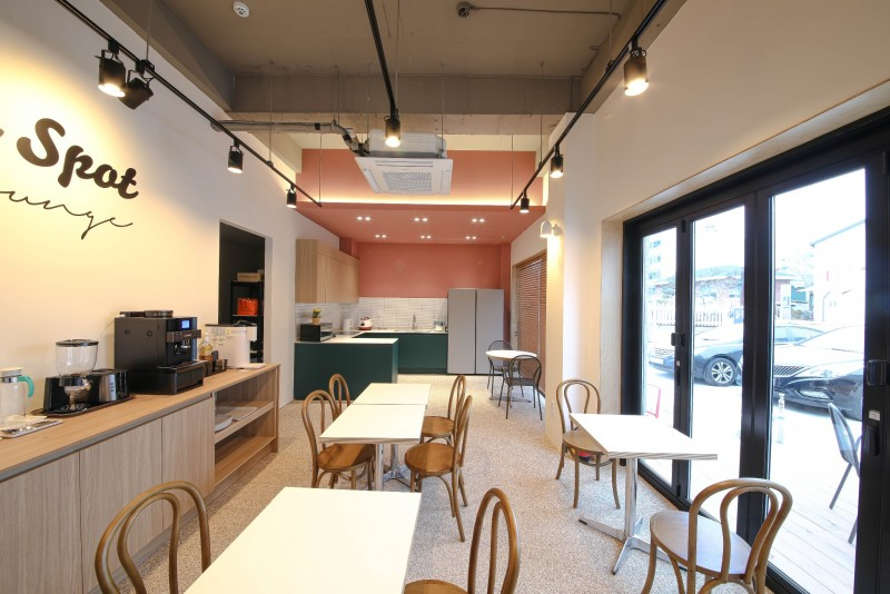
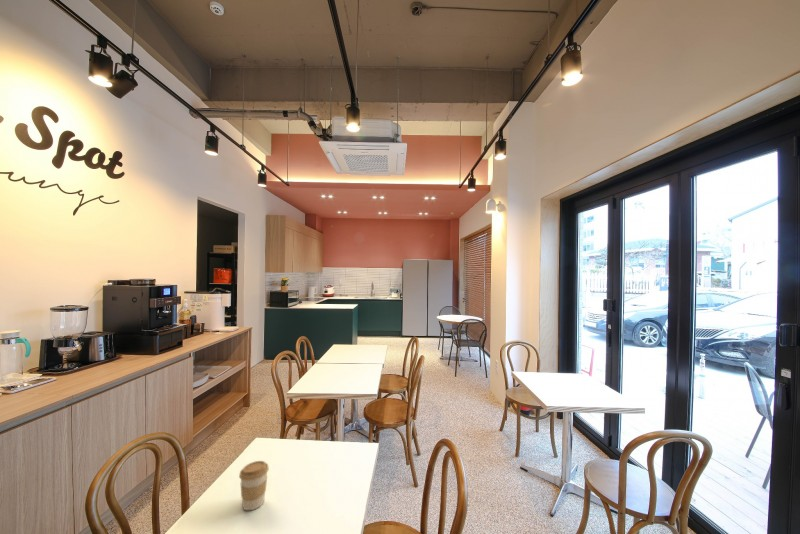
+ coffee cup (253, 483)
